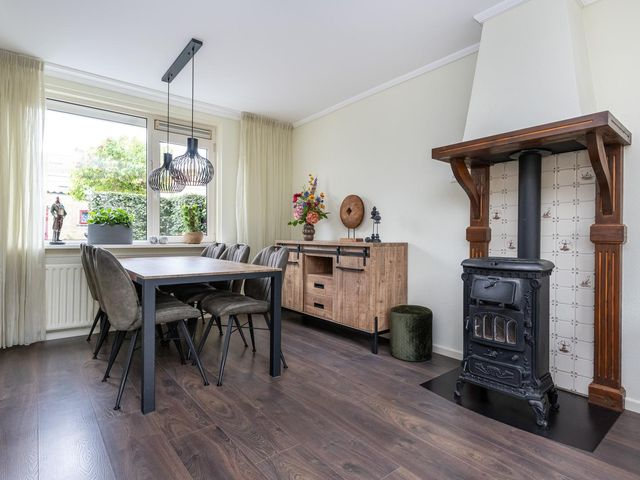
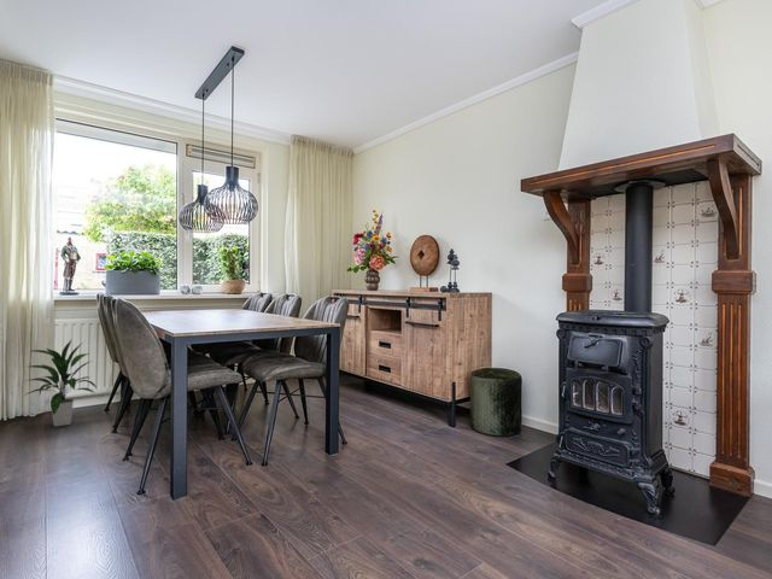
+ indoor plant (59, 381)
